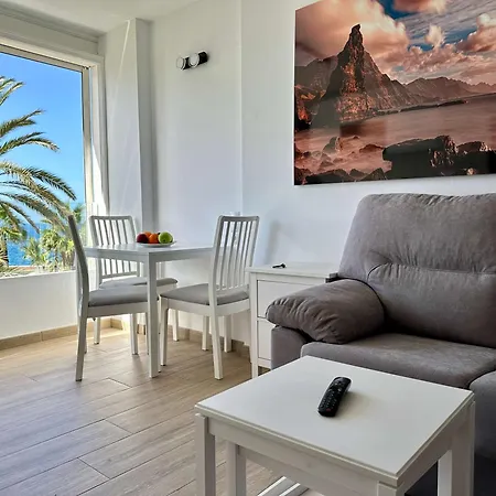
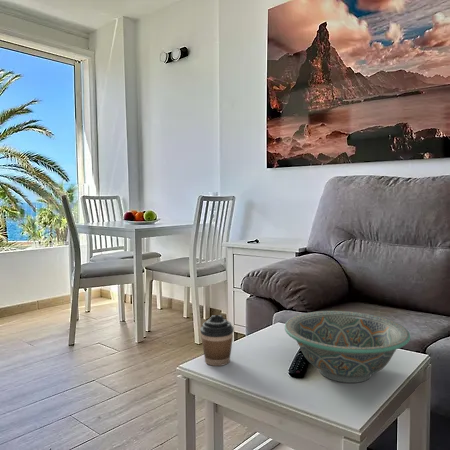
+ decorative bowl (344, 349)
+ coffee cup (217, 339)
